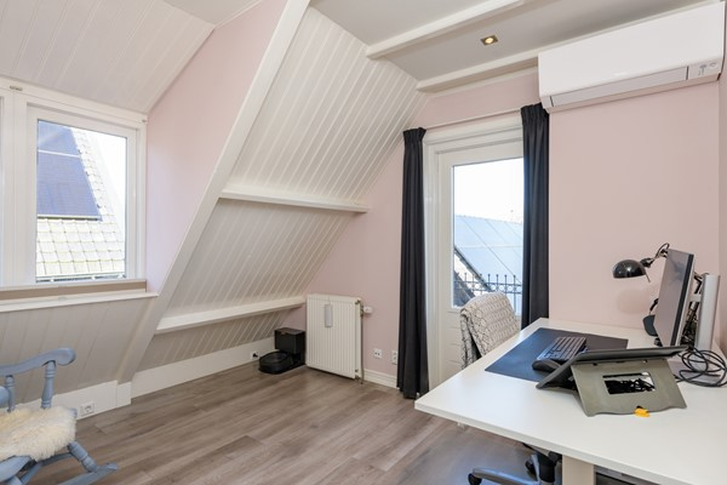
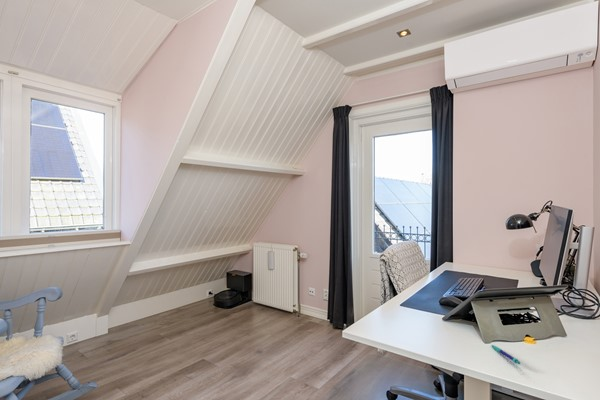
+ pen (504, 353)
